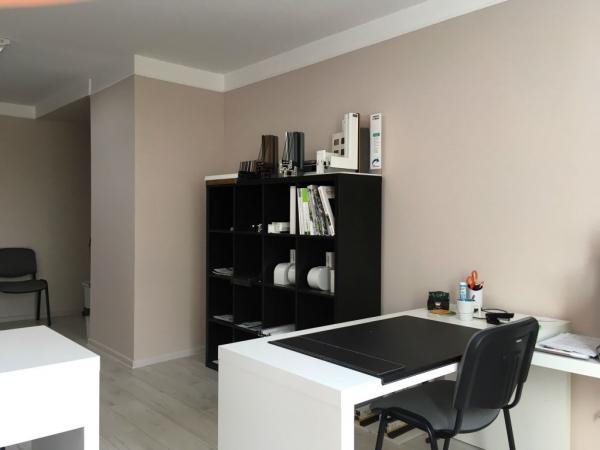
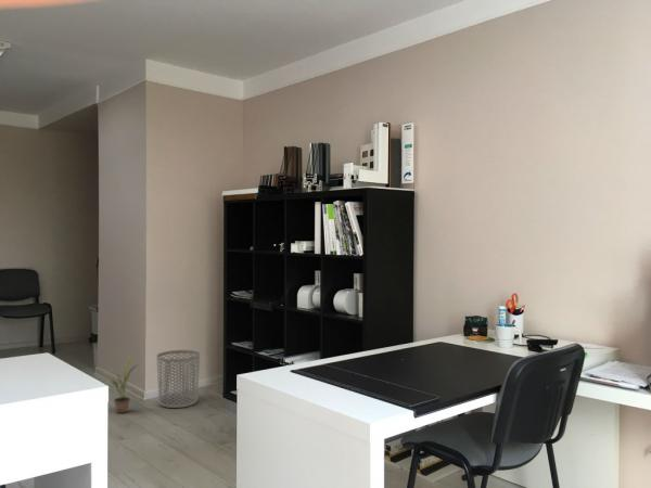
+ potted plant (125, 386)
+ waste bin (179, 378)
